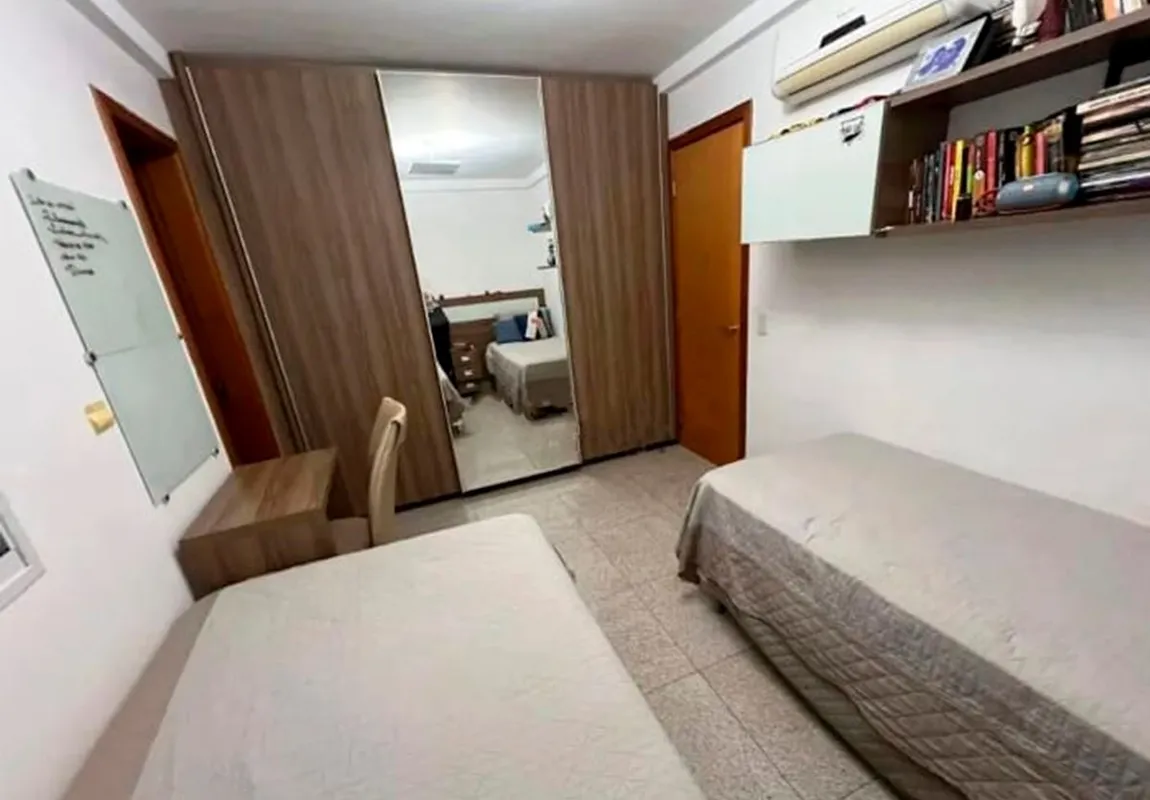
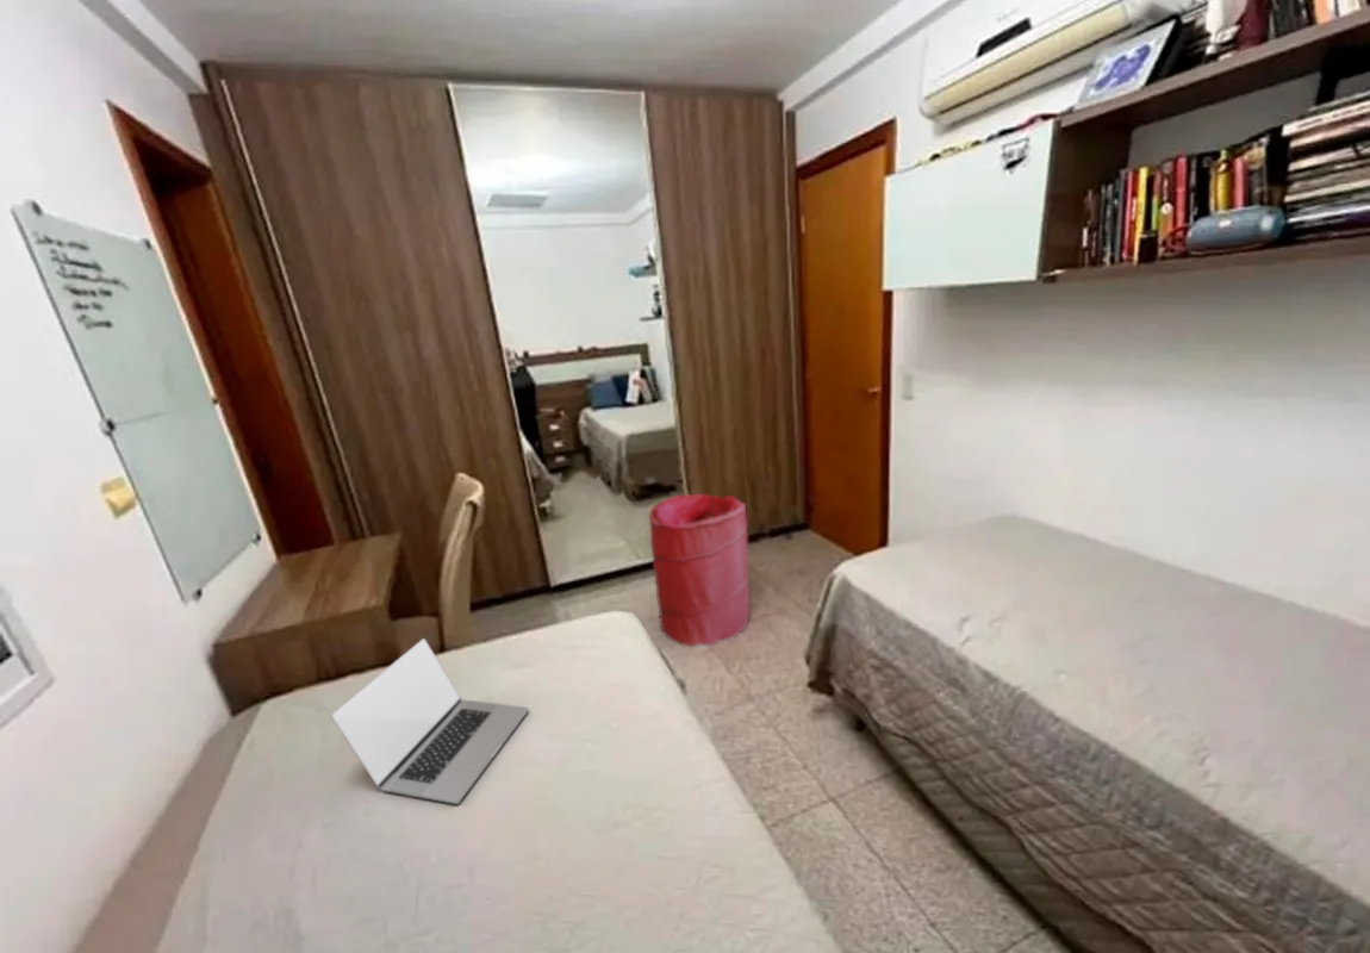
+ laundry hamper (700, 562)
+ laptop (438, 712)
